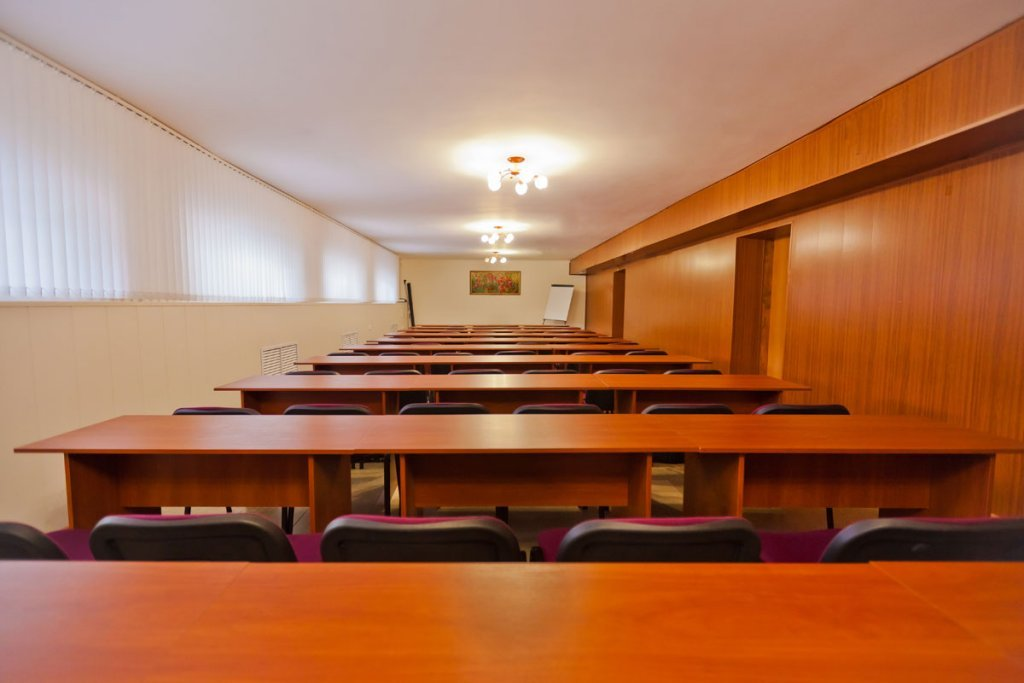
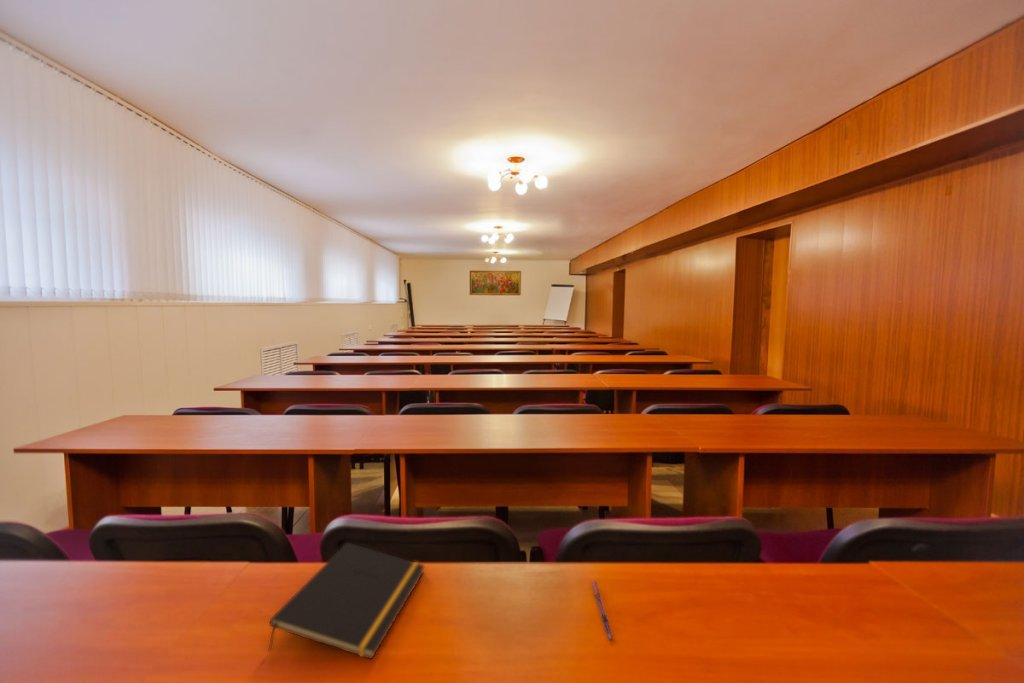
+ notepad (357, 591)
+ pen (601, 607)
